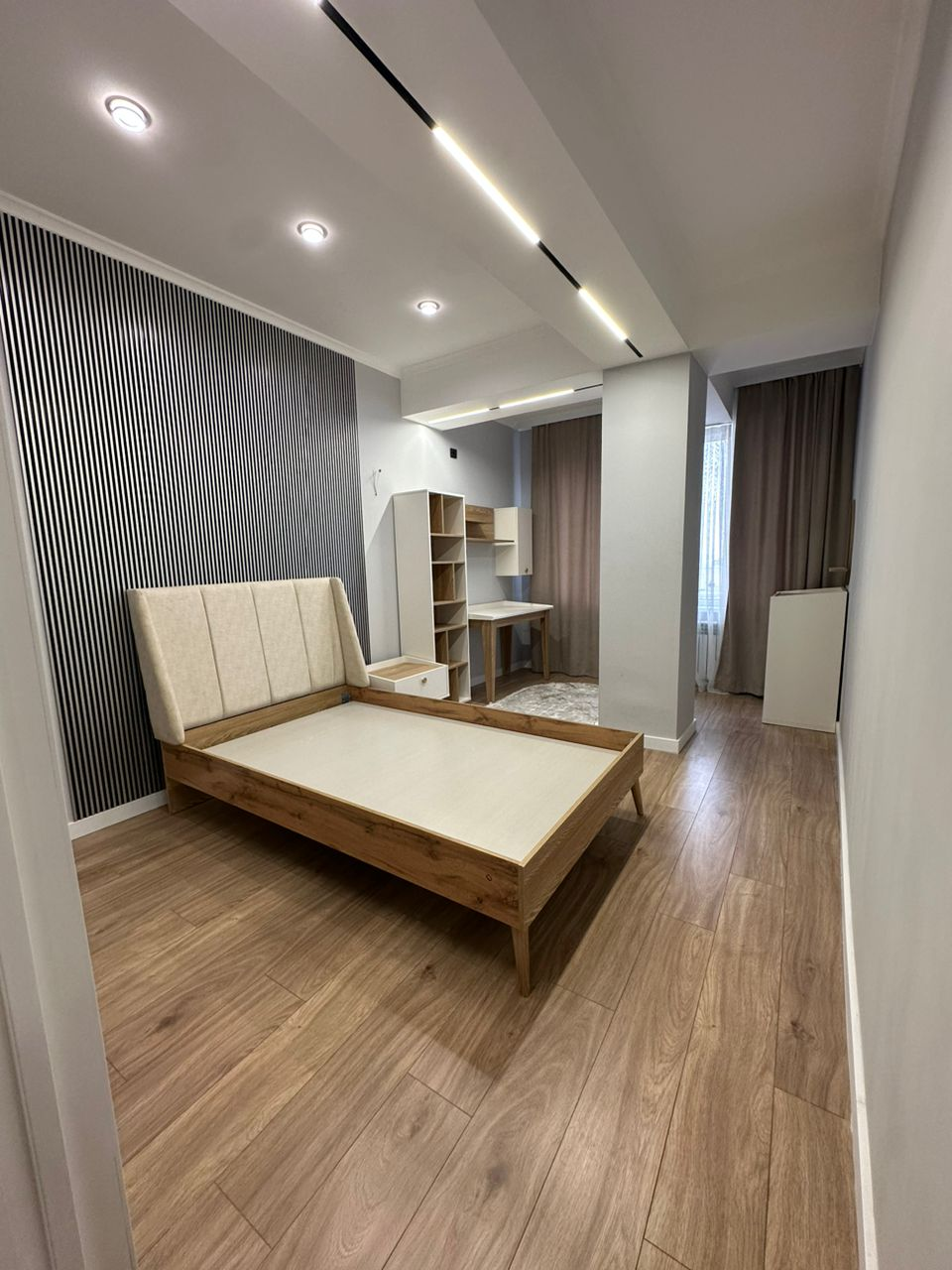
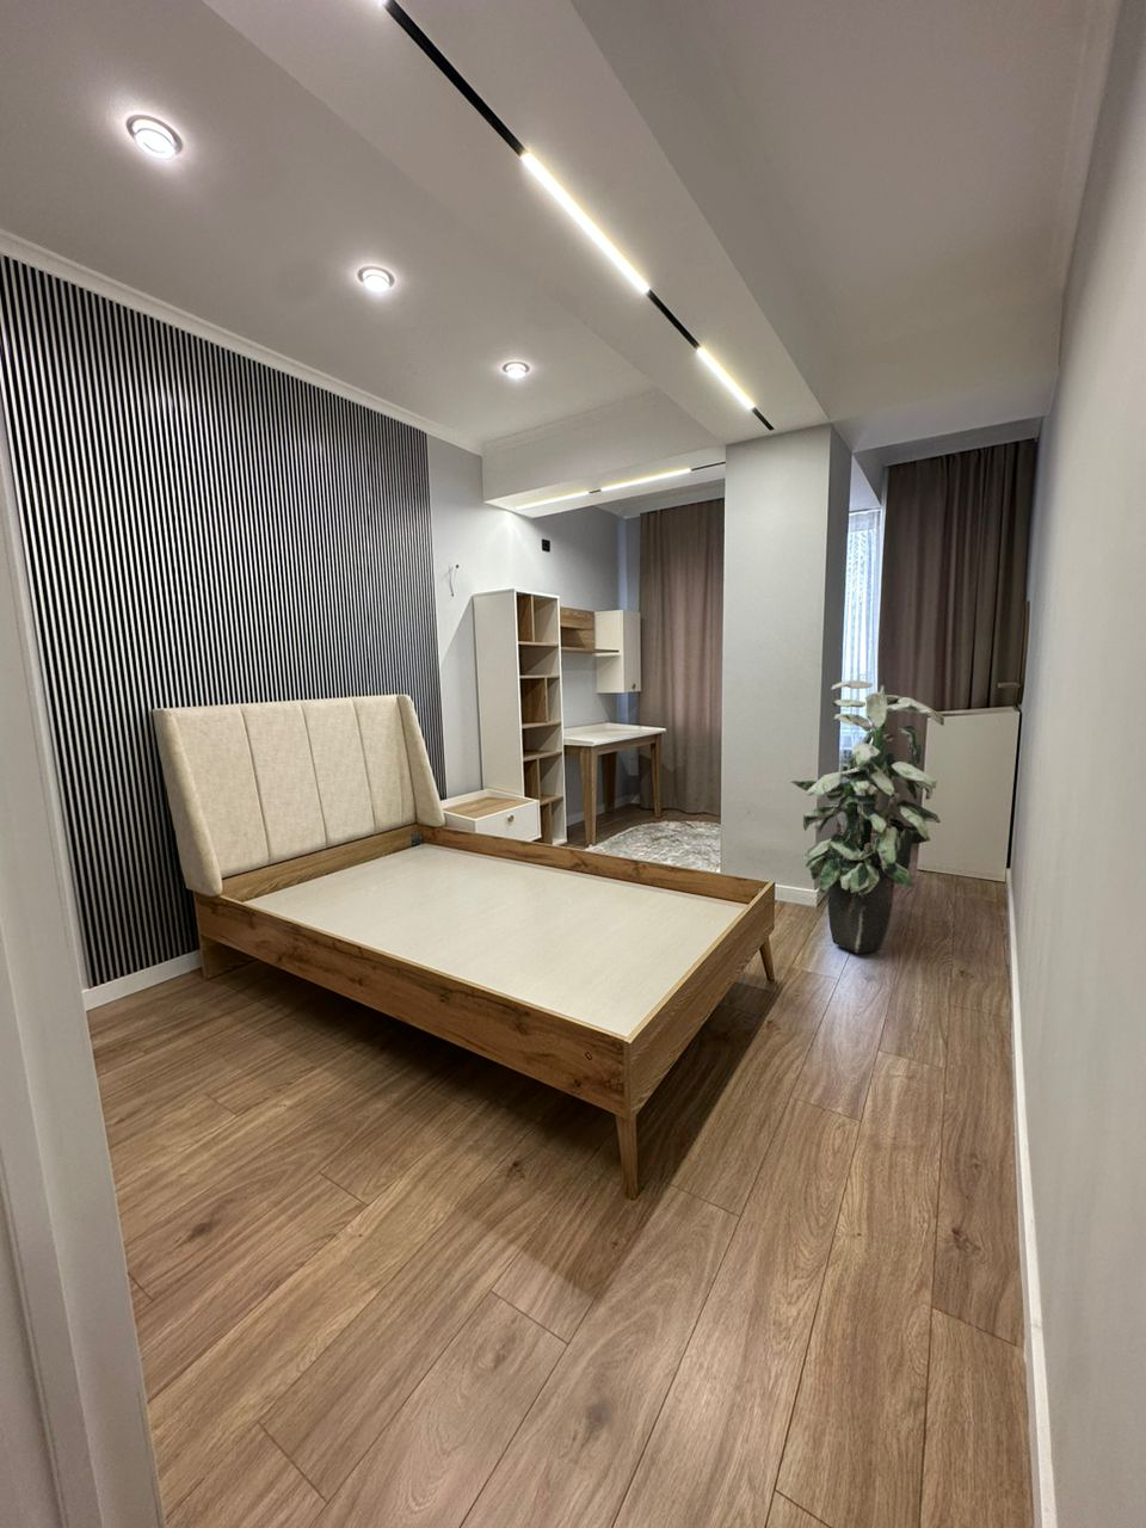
+ indoor plant (862, 815)
